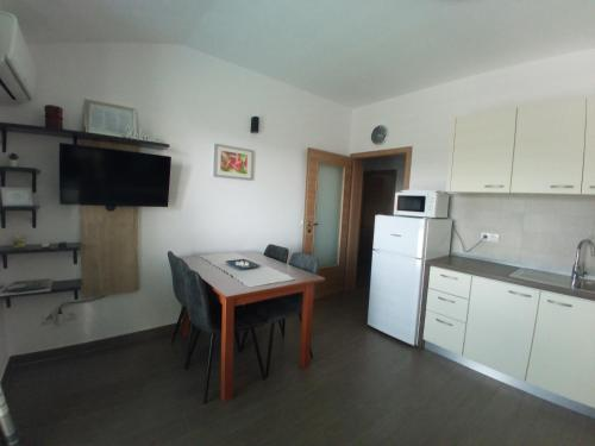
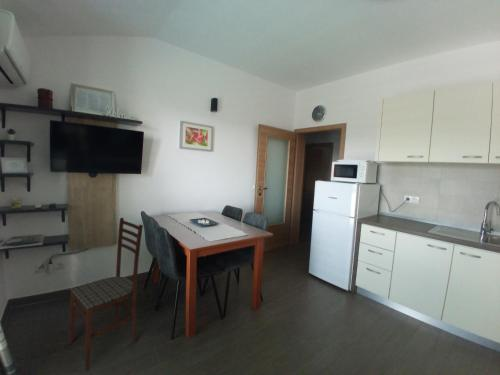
+ dining chair (104, 284)
